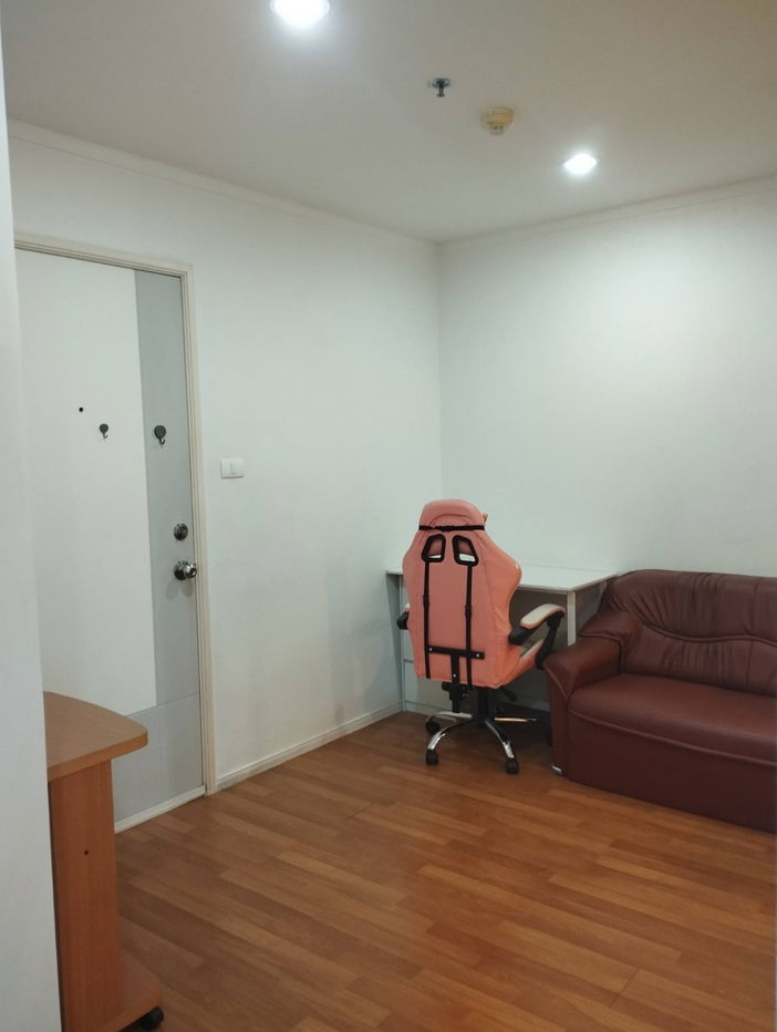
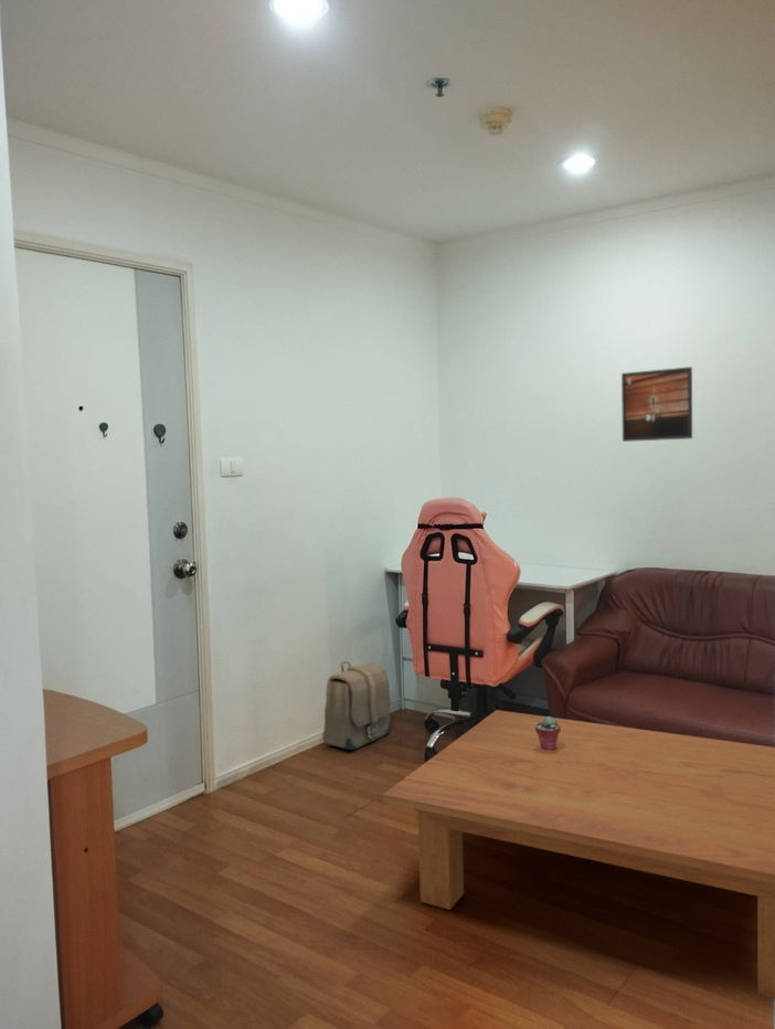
+ coffee table (622, 829)
+ potted succulent (548, 731)
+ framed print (656, 405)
+ backpack (359, 702)
